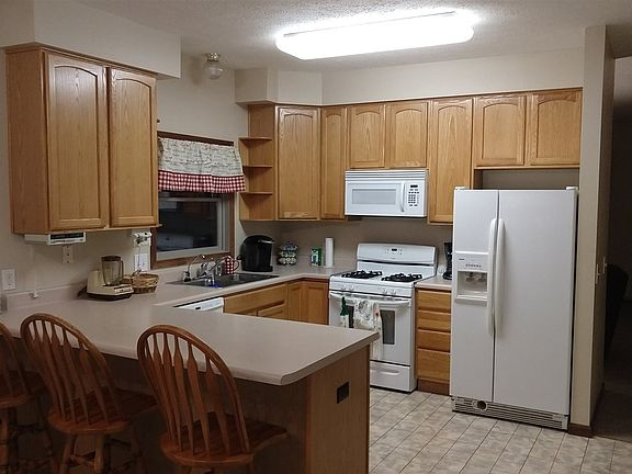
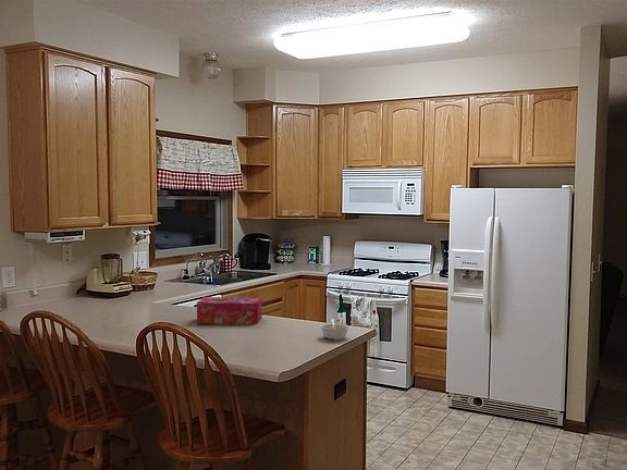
+ legume (333, 330)
+ tissue box (230, 310)
